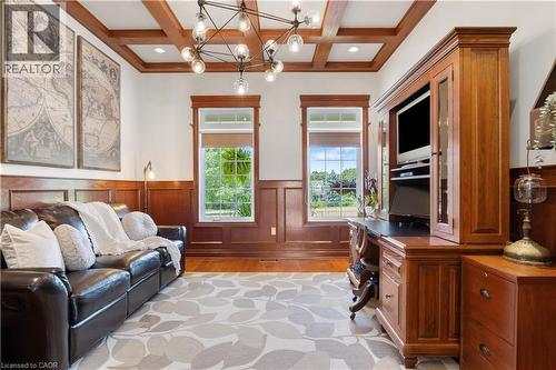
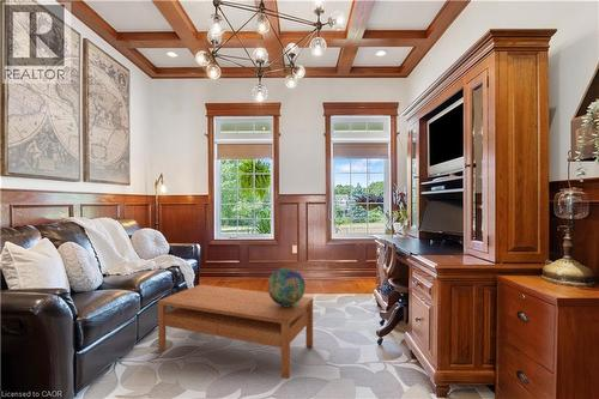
+ coffee table (236, 324)
+ decorative globe (286, 285)
